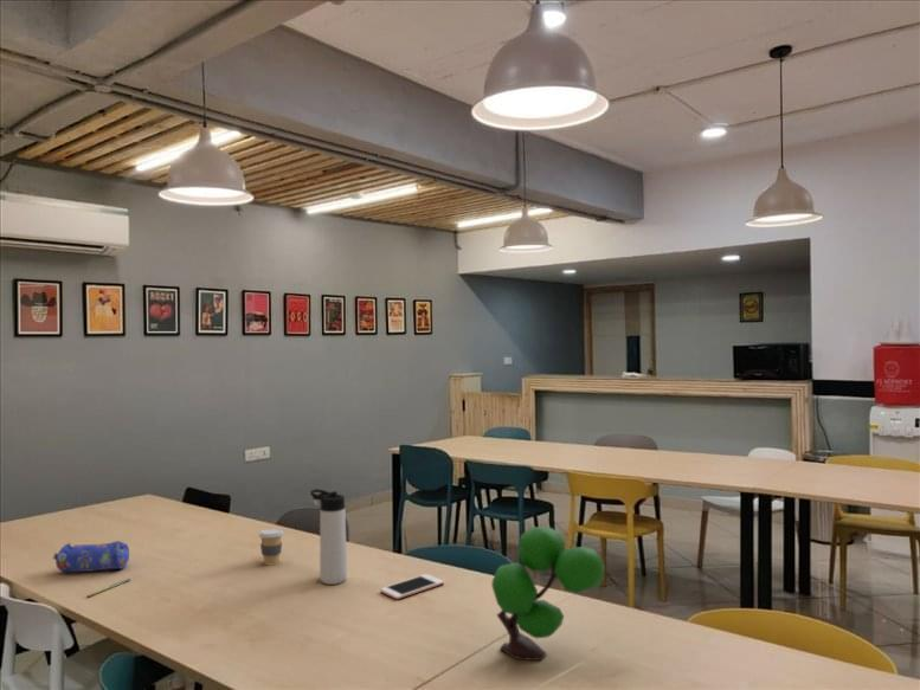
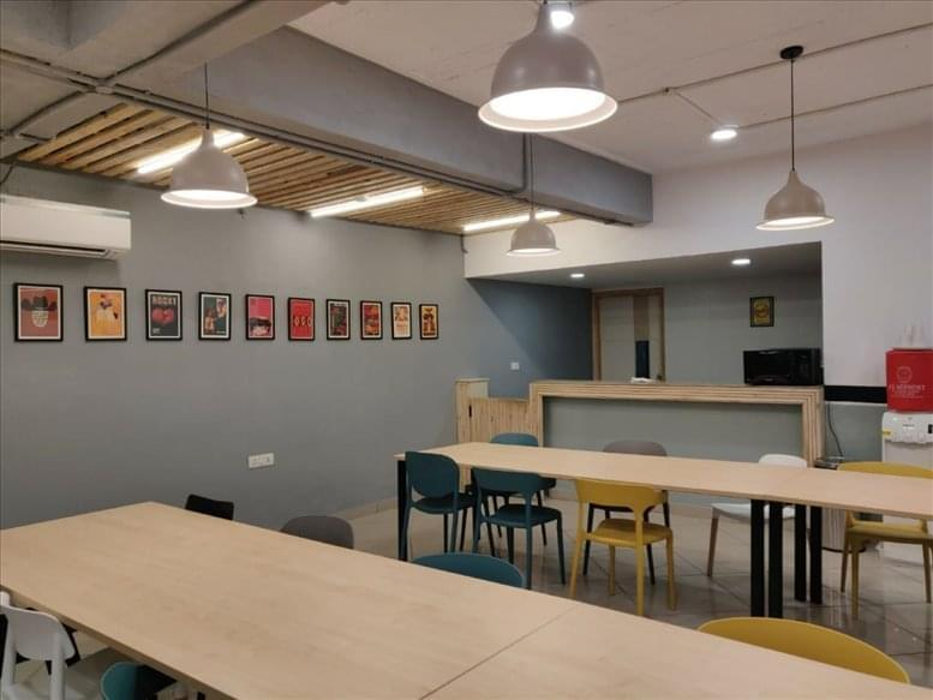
- pen (109, 587)
- pencil case (92, 555)
- plant (545, 592)
- cell phone (412, 586)
- coffee cup (271, 547)
- thermos bottle (328, 535)
